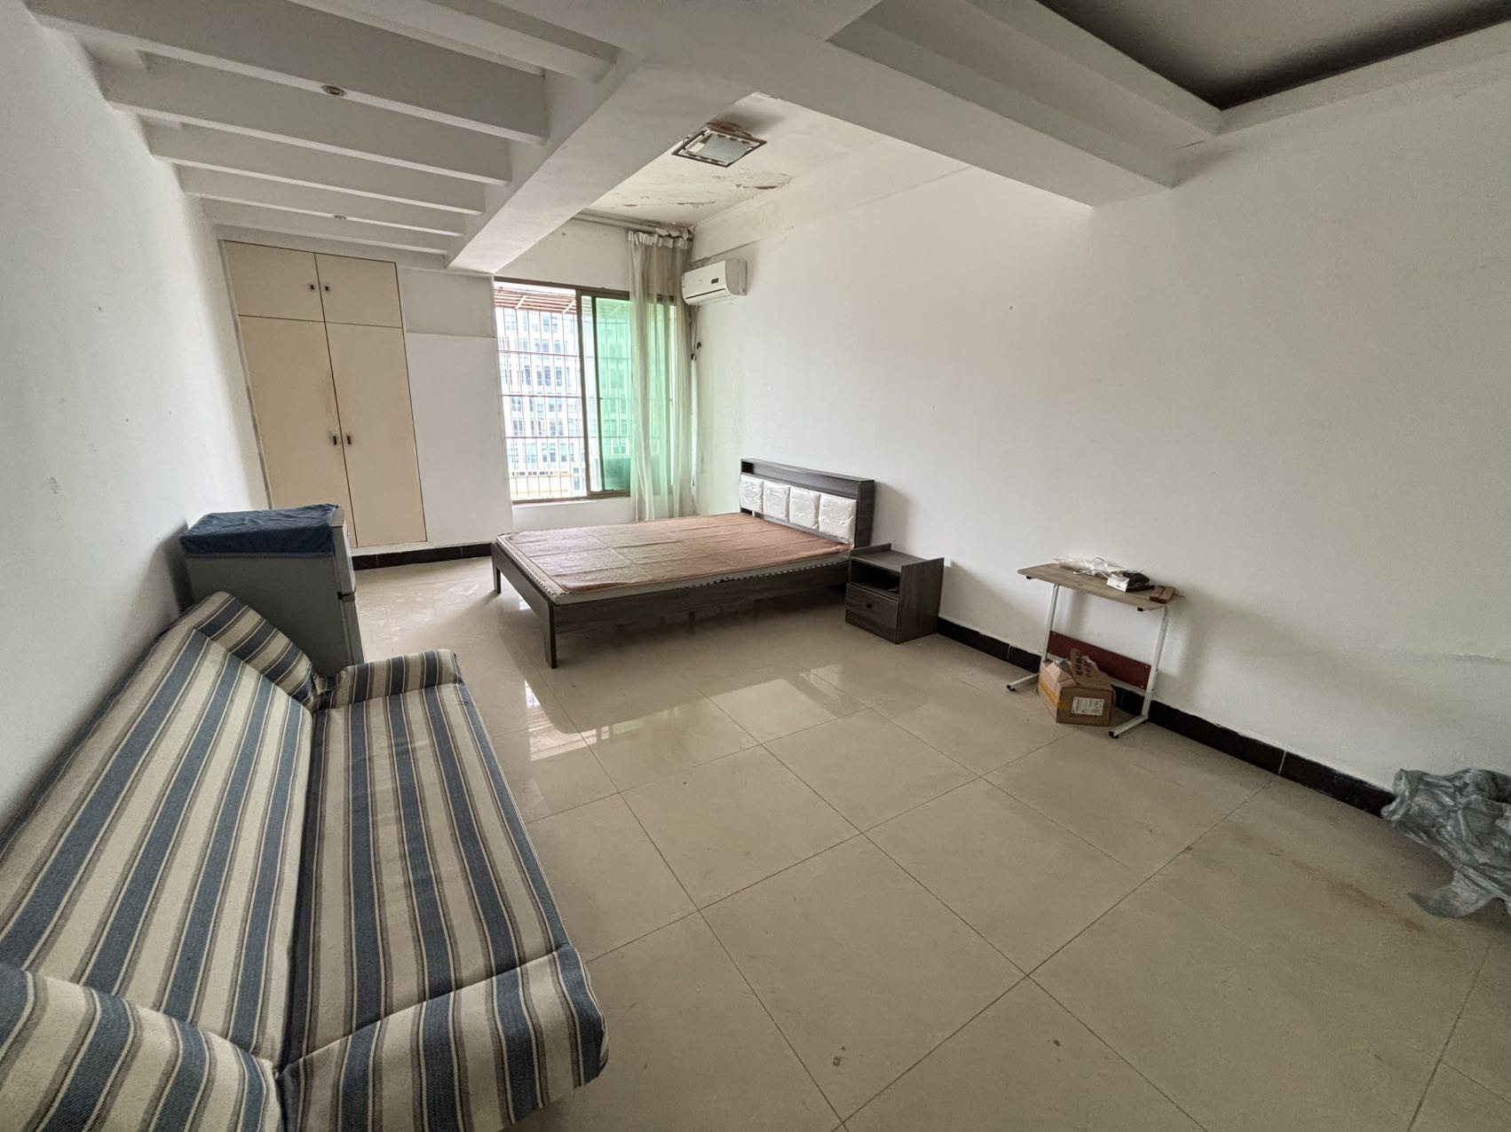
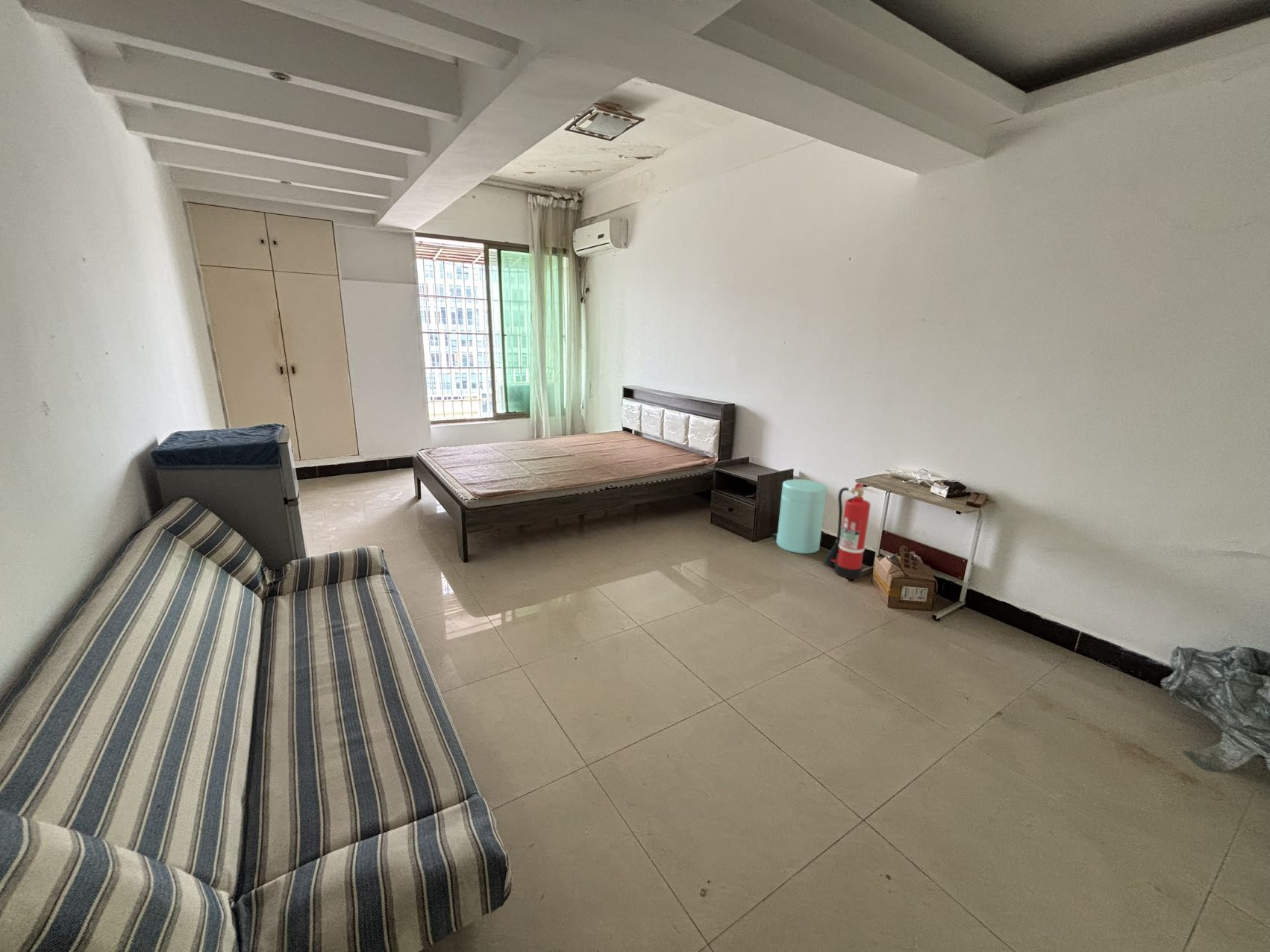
+ trash can (798, 513)
+ fire extinguisher (852, 527)
